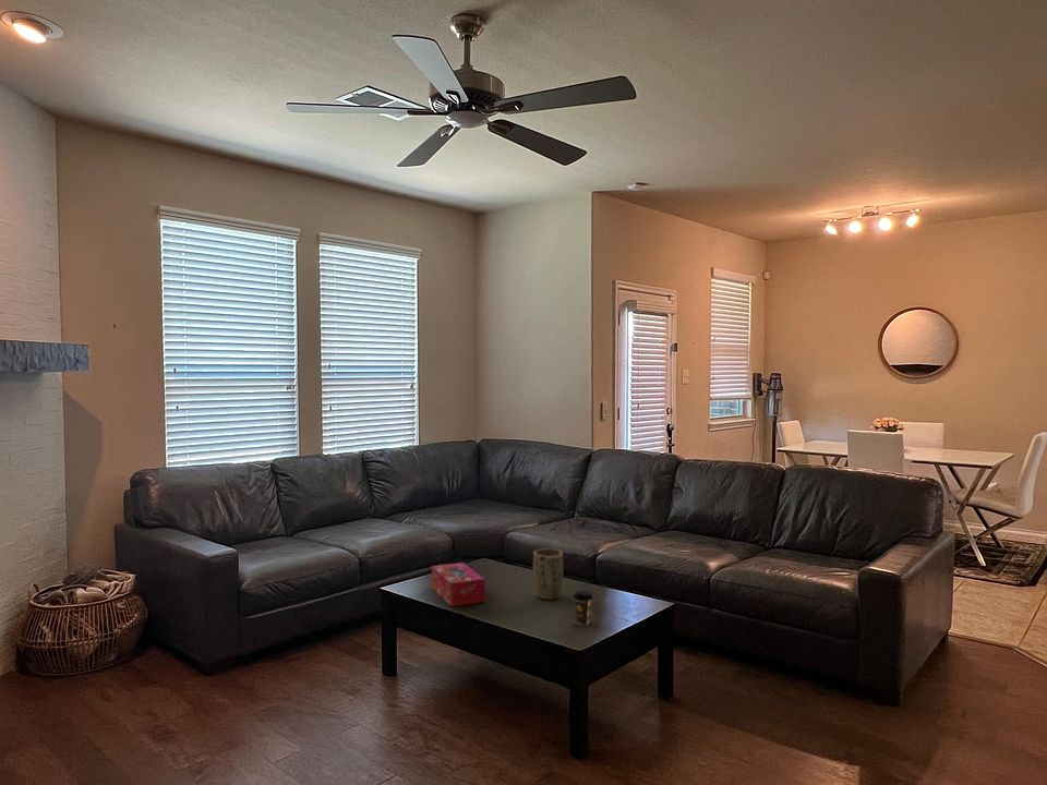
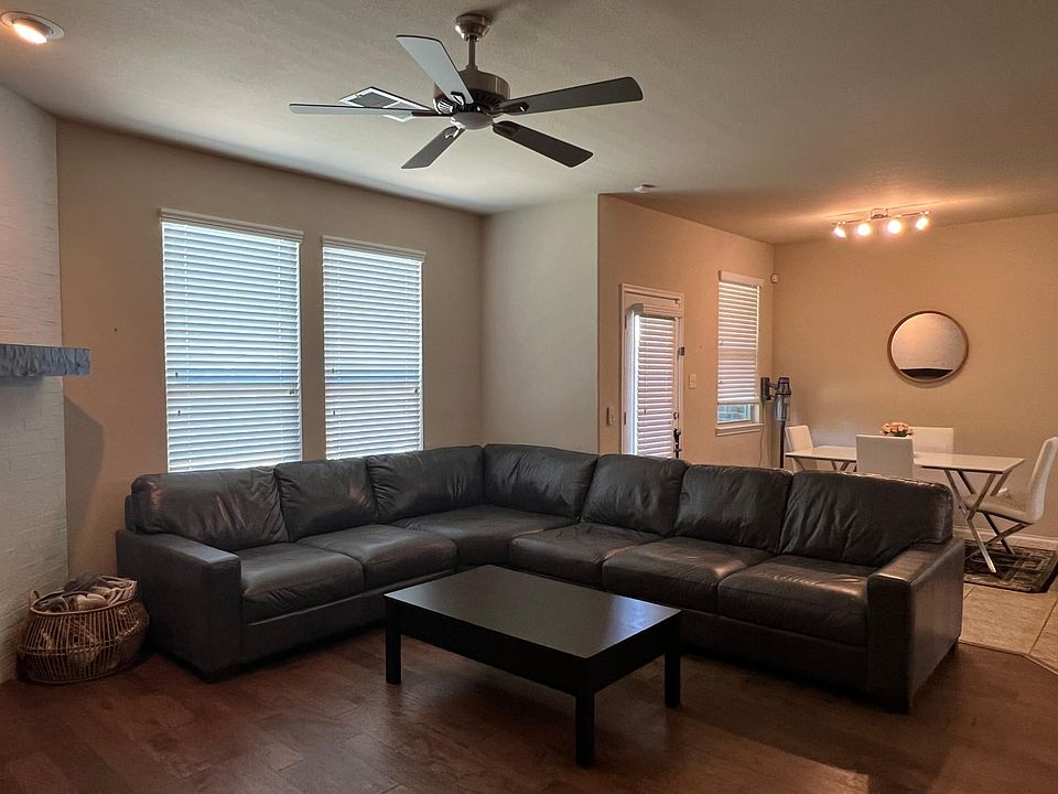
- tissue box (457, 583)
- coffee cup (582, 607)
- plant pot (547, 573)
